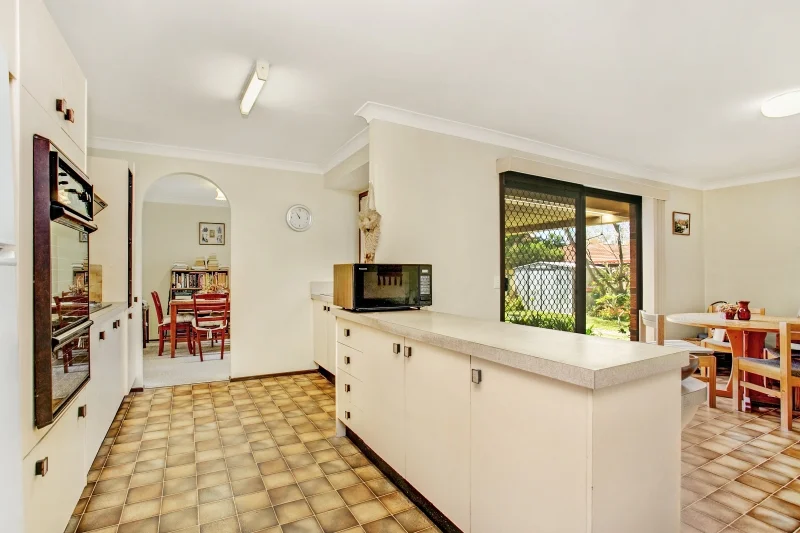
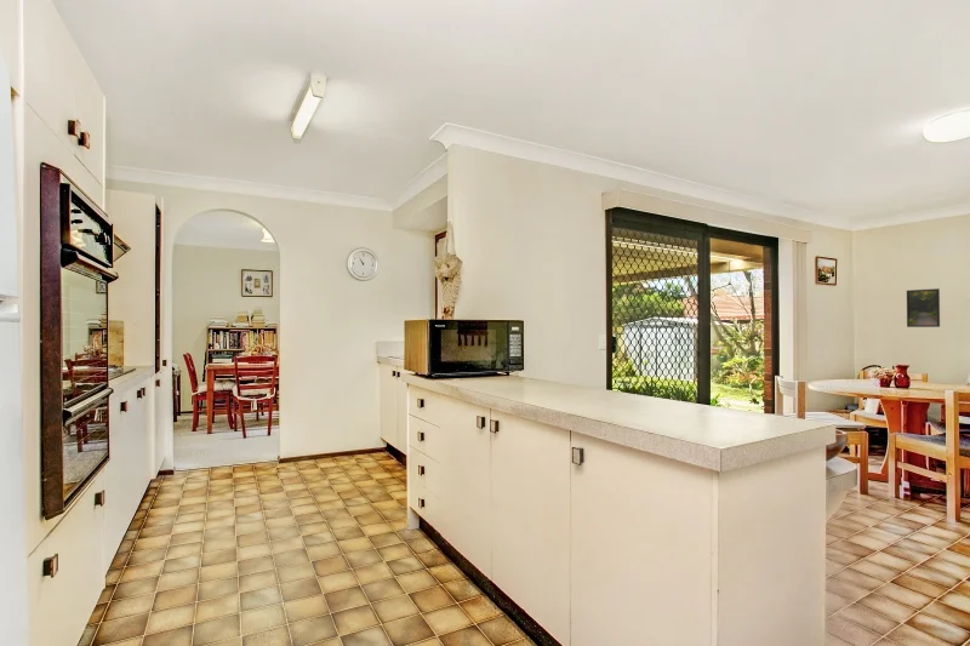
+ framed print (923, 308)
